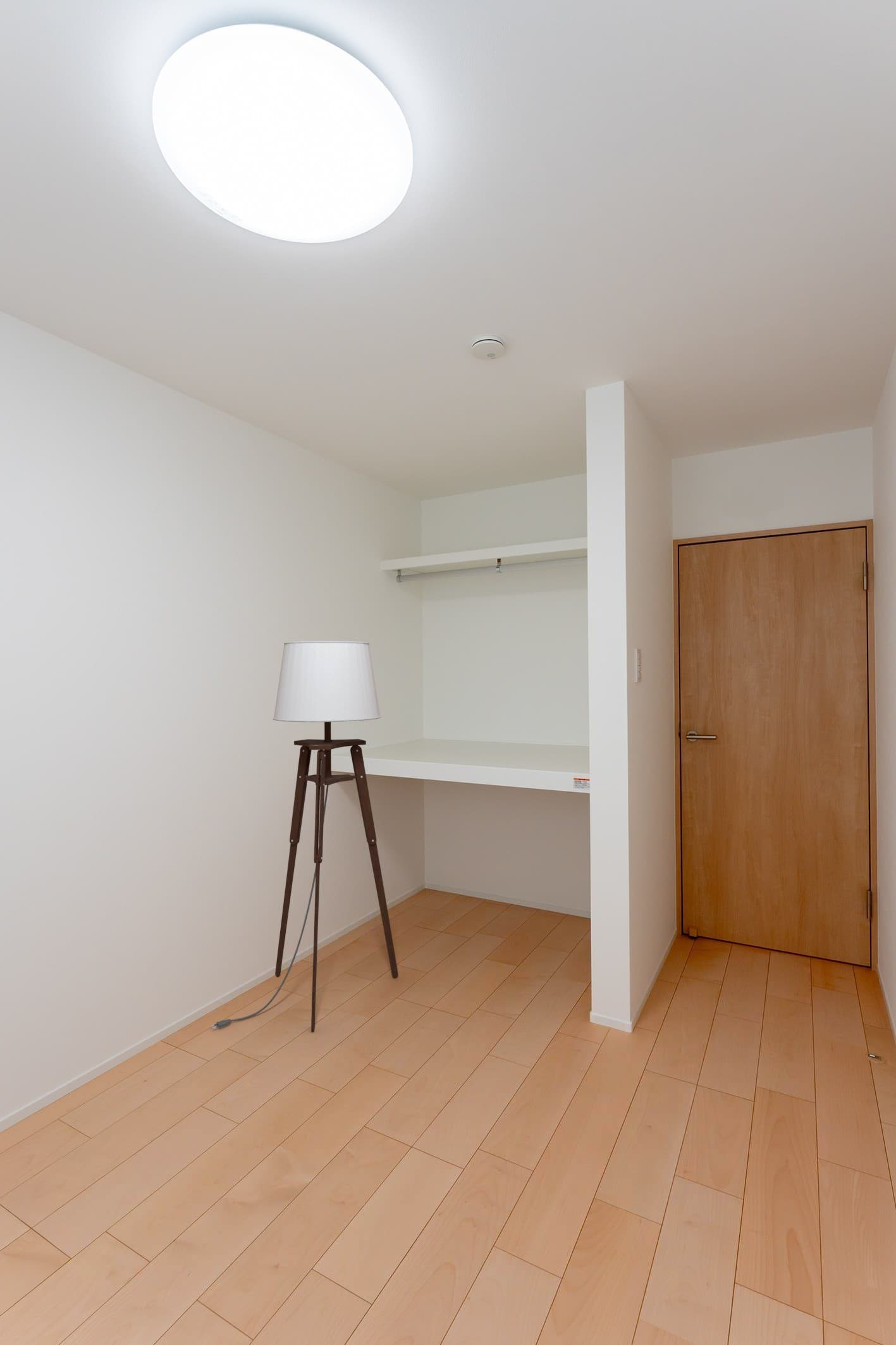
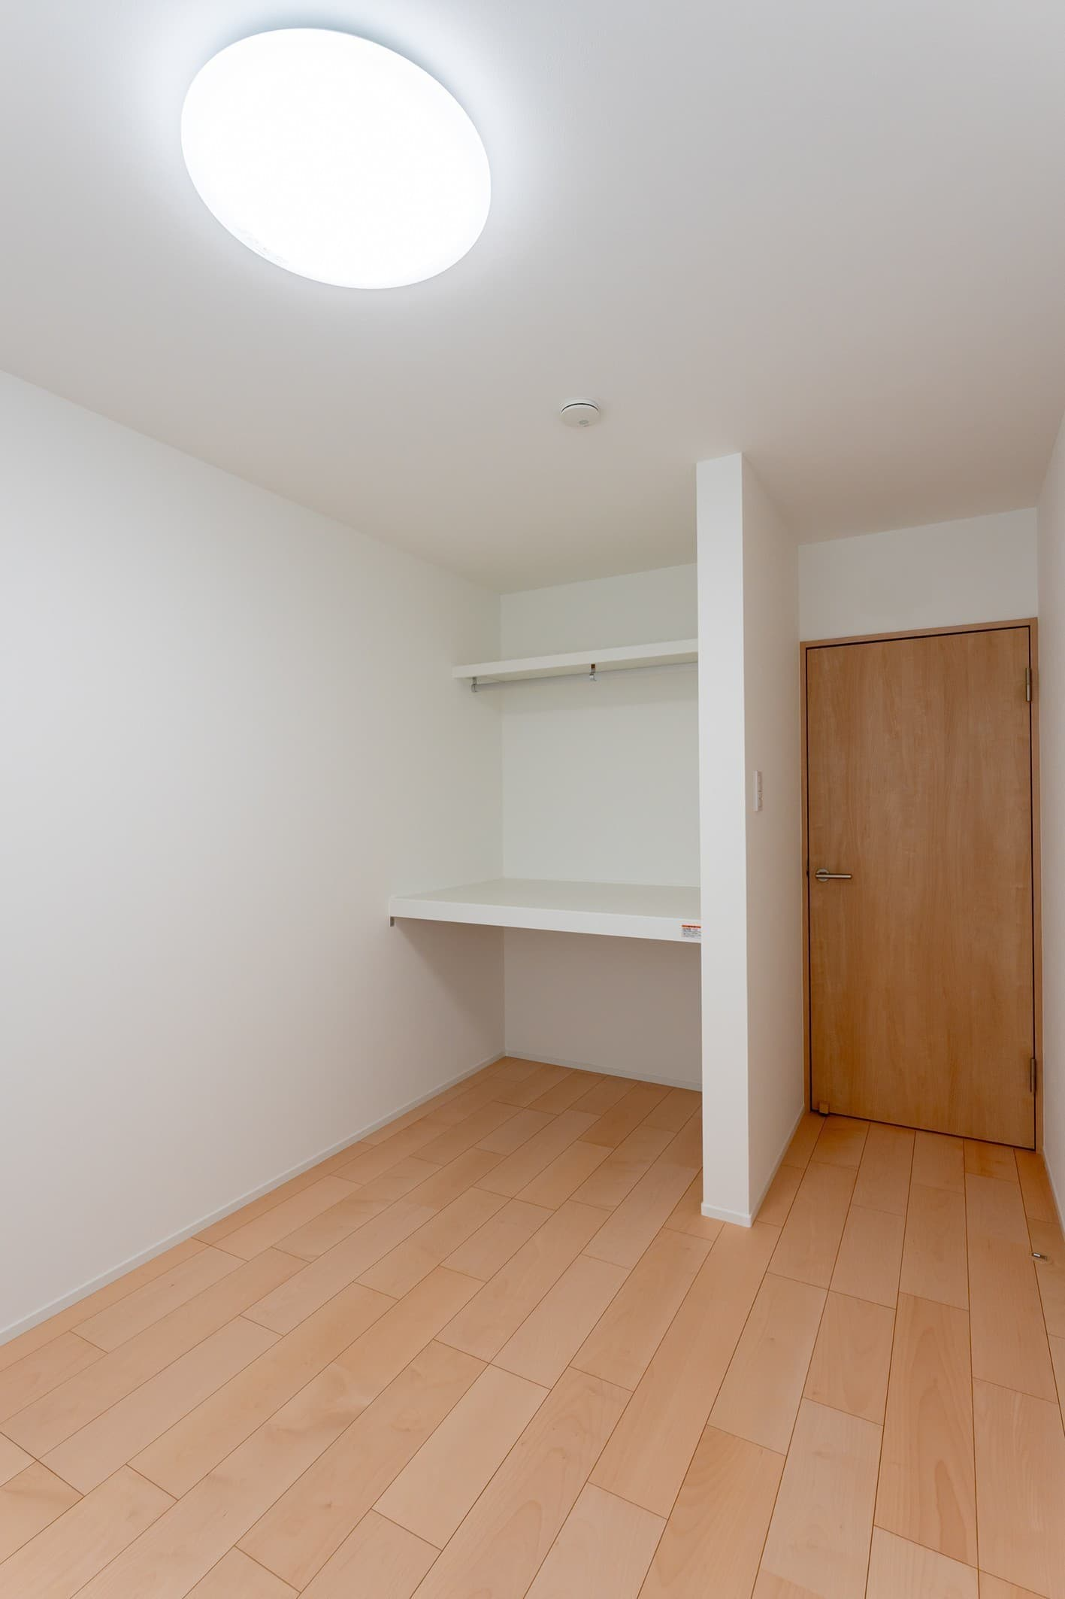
- floor lamp (302, 821)
